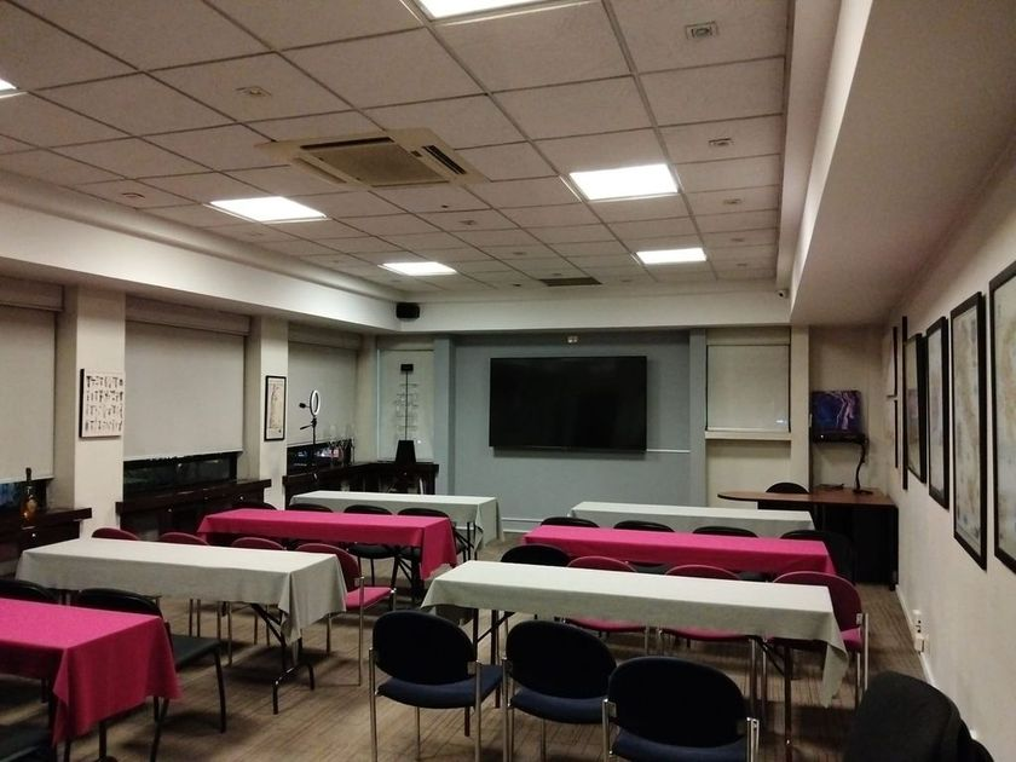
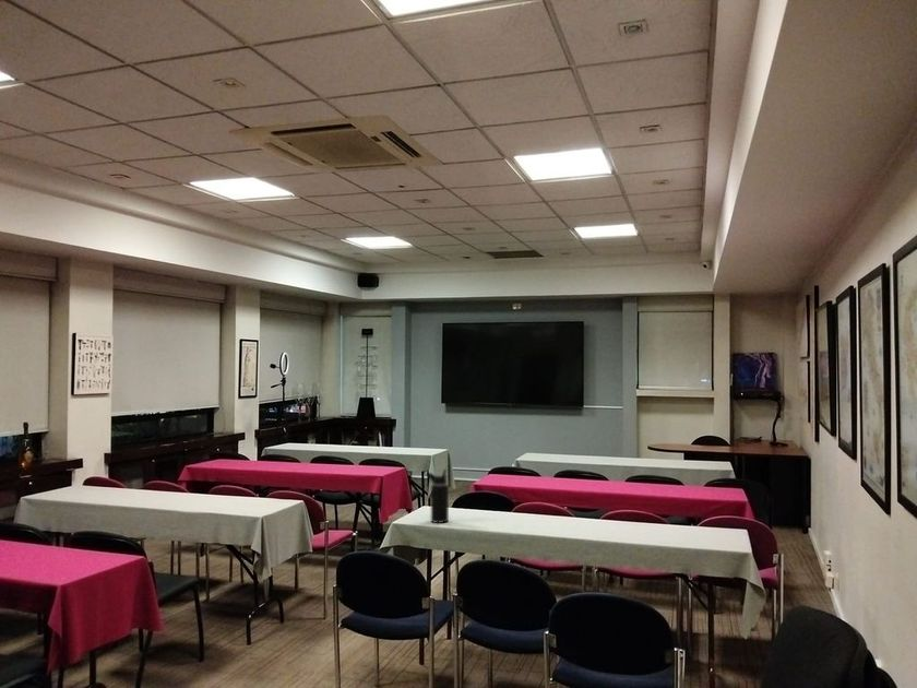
+ water bottle (437, 495)
